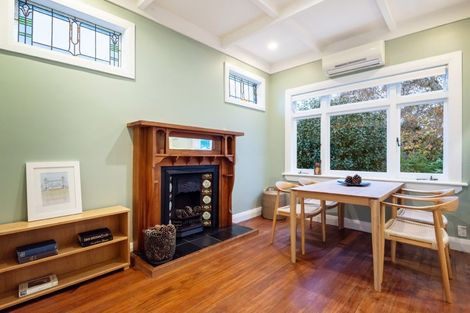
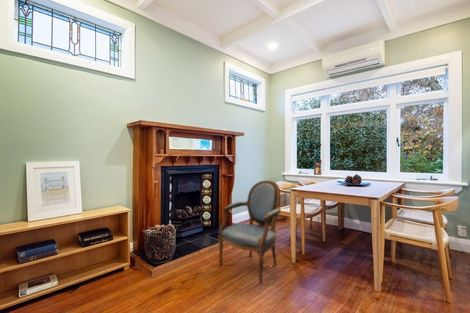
+ armchair (252, 224)
